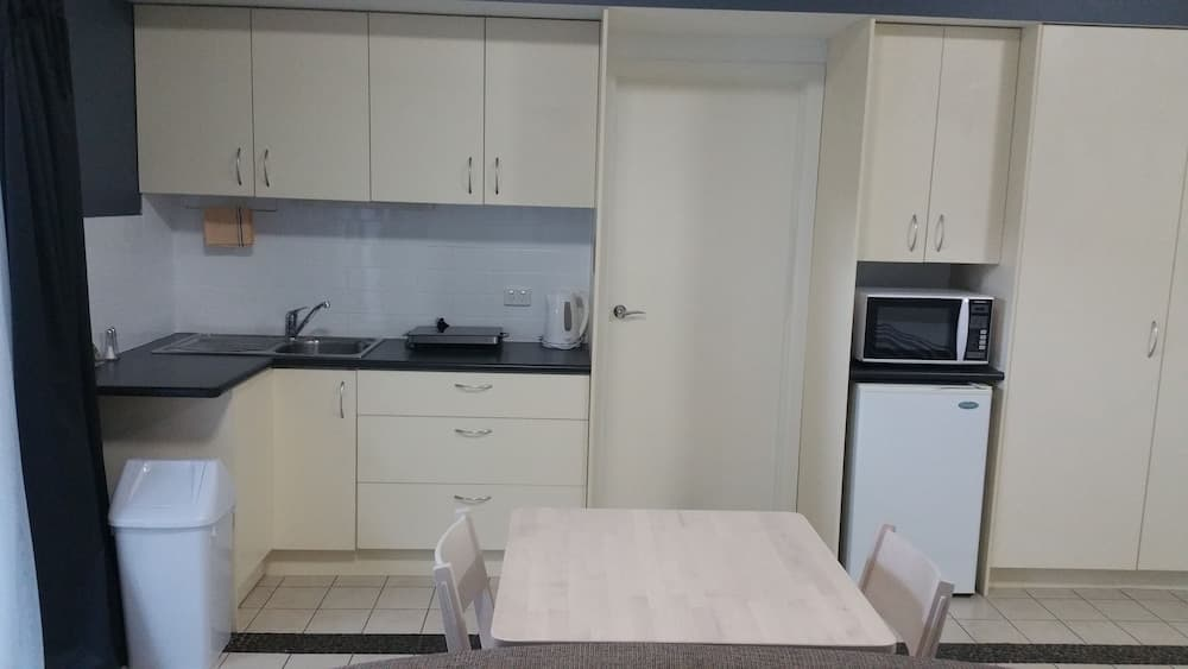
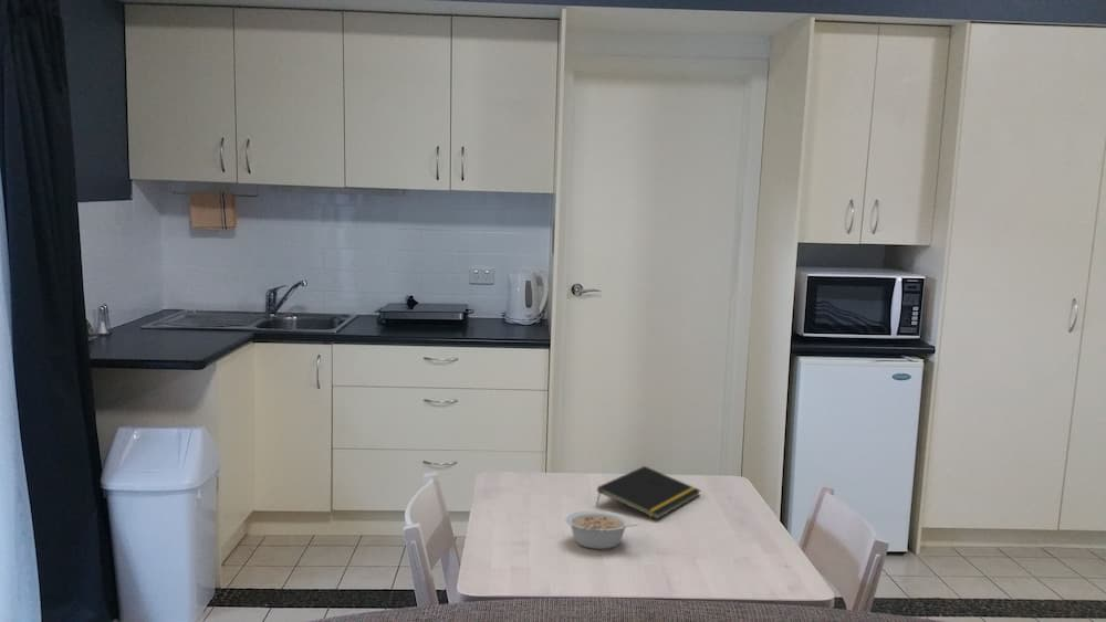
+ legume (601, 528)
+ notepad (649, 491)
